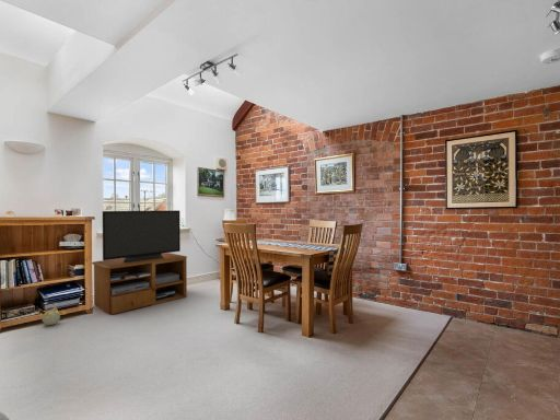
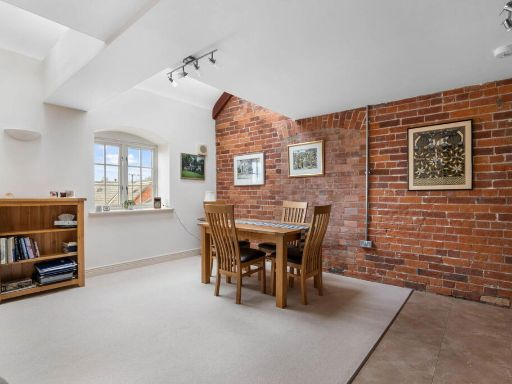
- ball (54, 315)
- tv stand (142, 256)
